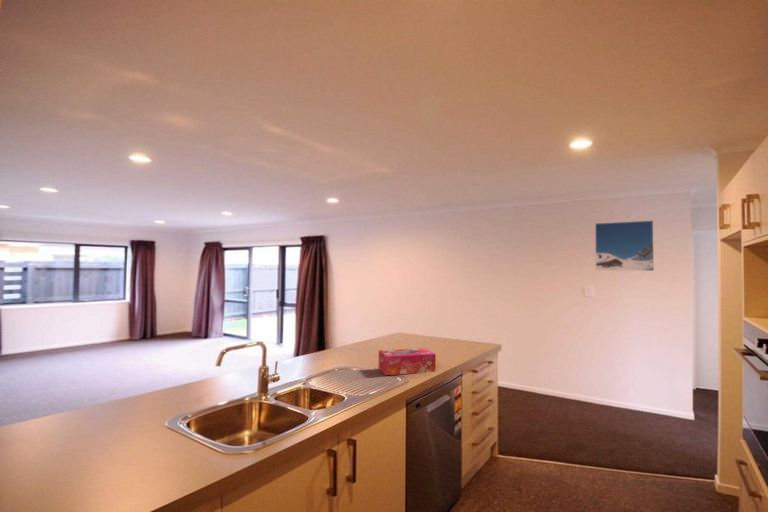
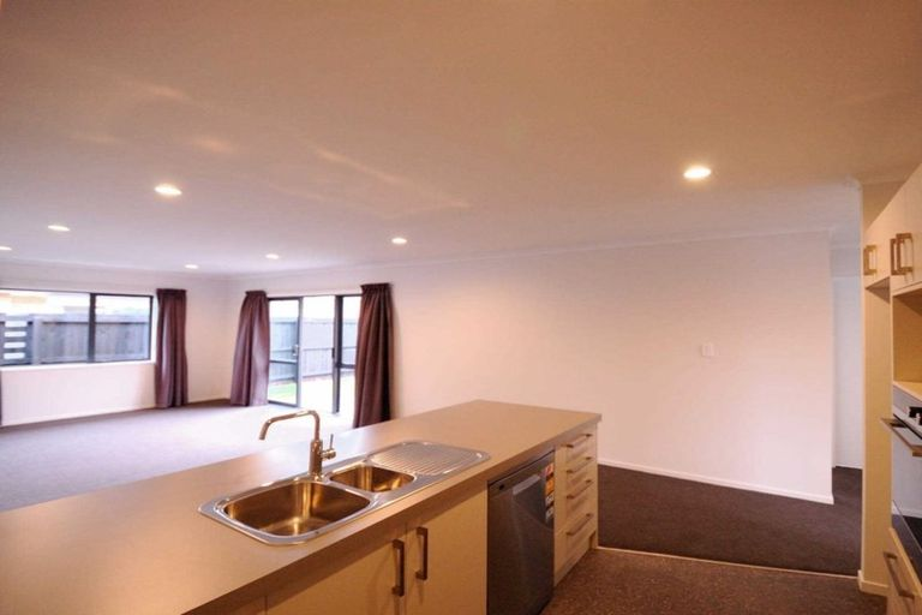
- tissue box (406, 361)
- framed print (623, 246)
